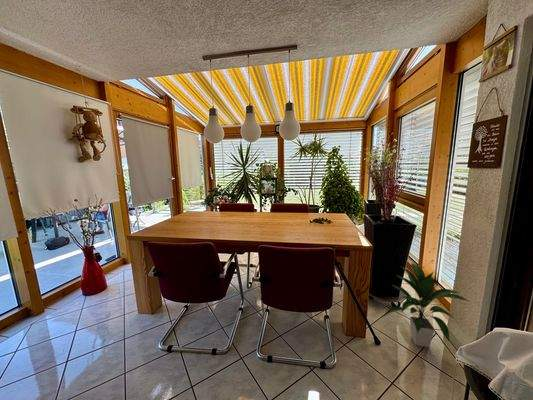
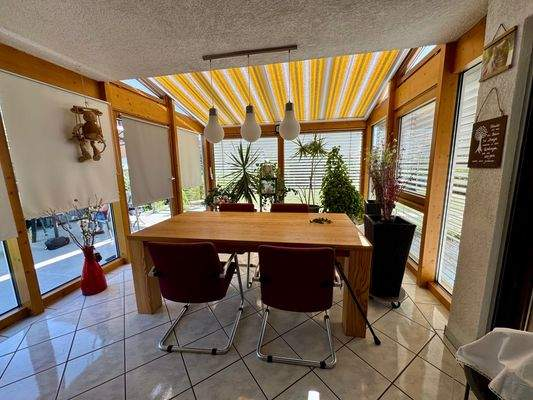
- indoor plant (419, 304)
